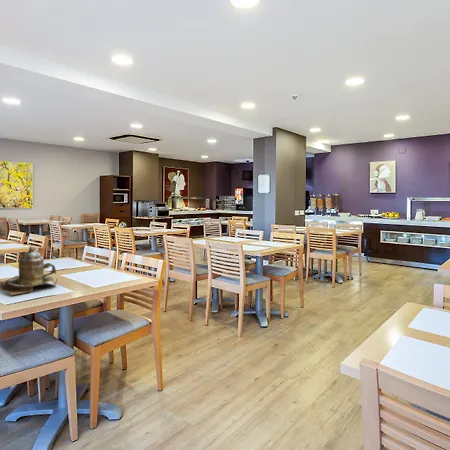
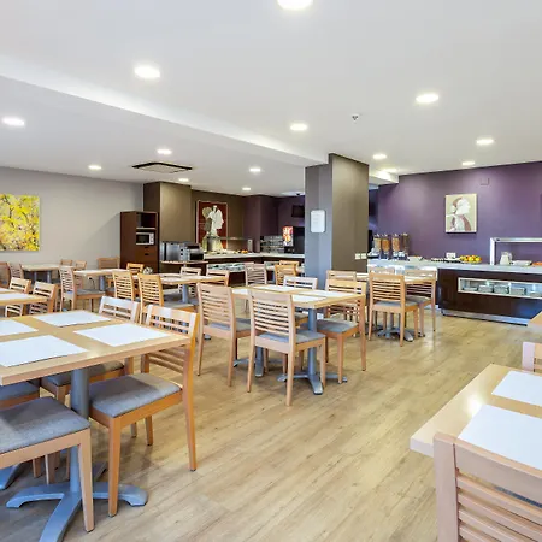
- teapot (25, 267)
